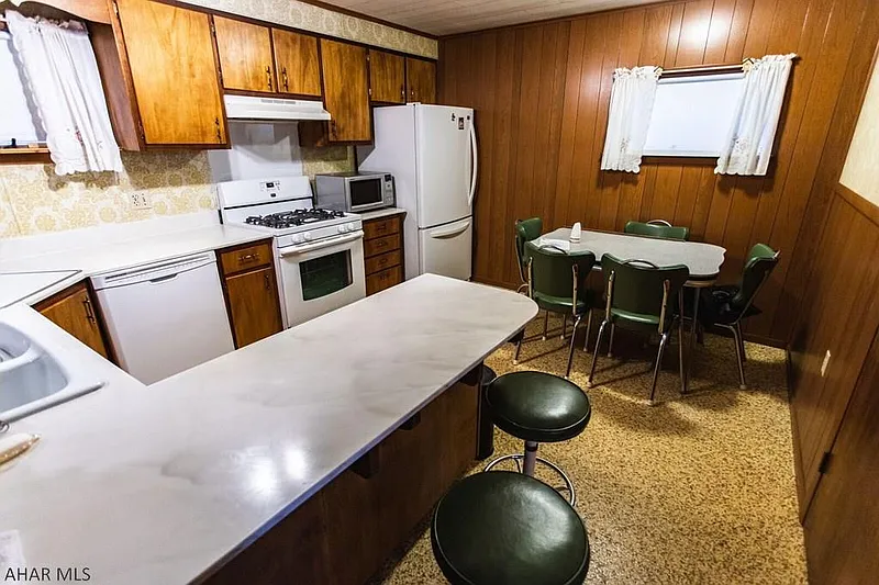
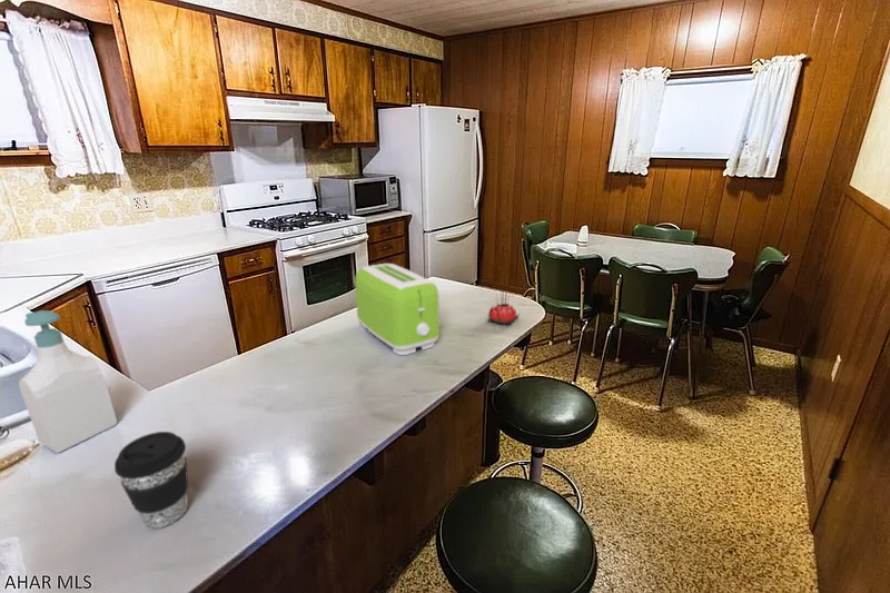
+ toaster (395, 304)
+ flower (501, 300)
+ coffee cup (158, 481)
+ soap bottle (59, 374)
